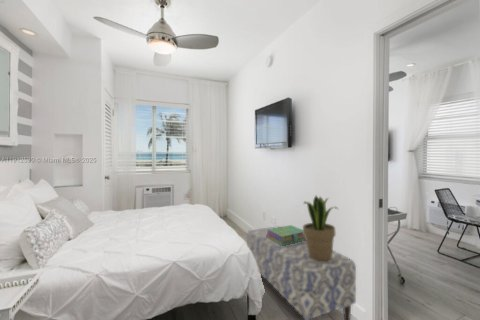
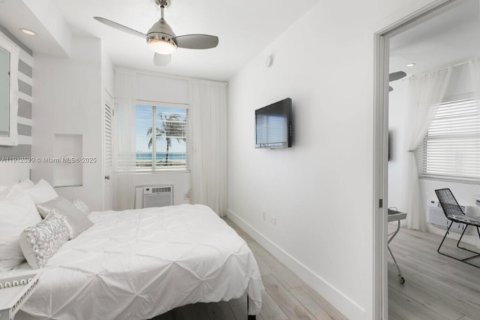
- bench (291, 268)
- stack of books (286, 234)
- potted plant (322, 227)
